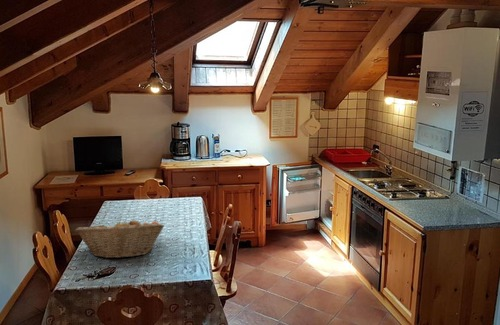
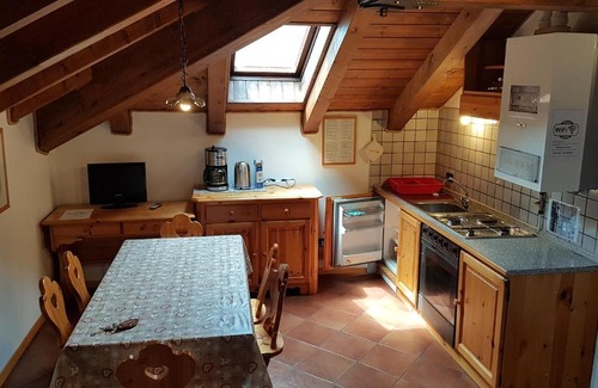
- fruit basket (120, 234)
